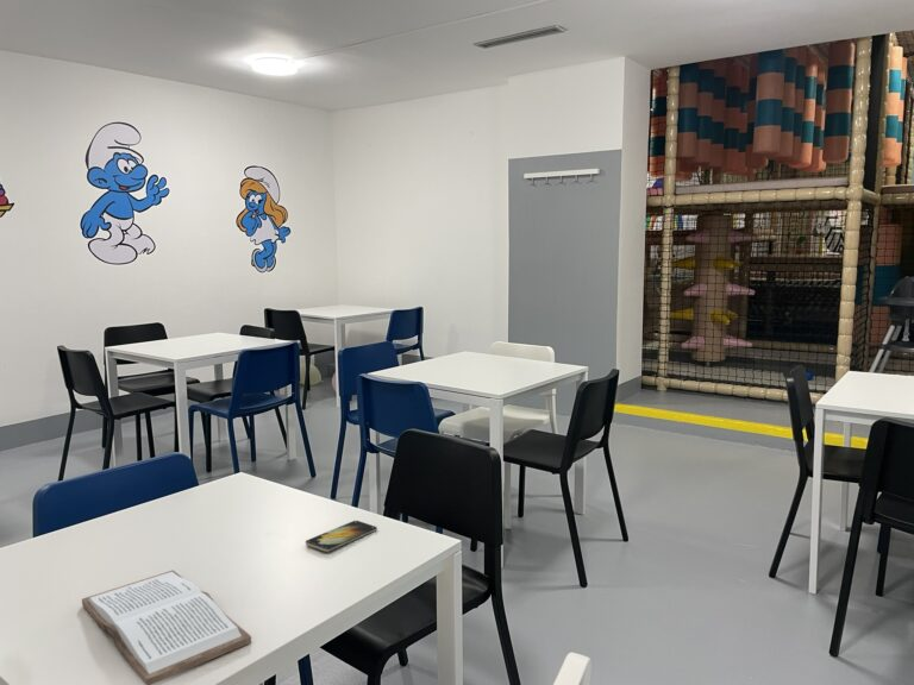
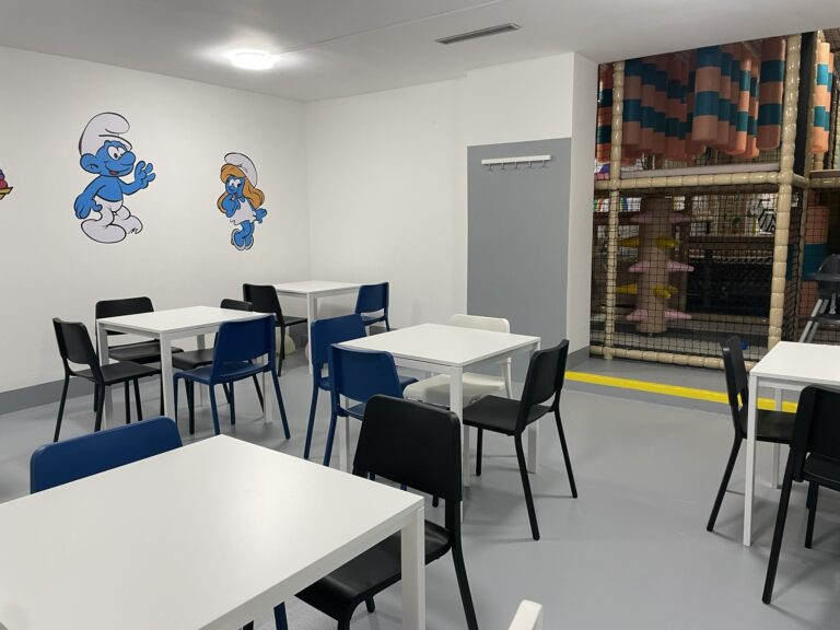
- book (161, 614)
- smartphone (342, 535)
